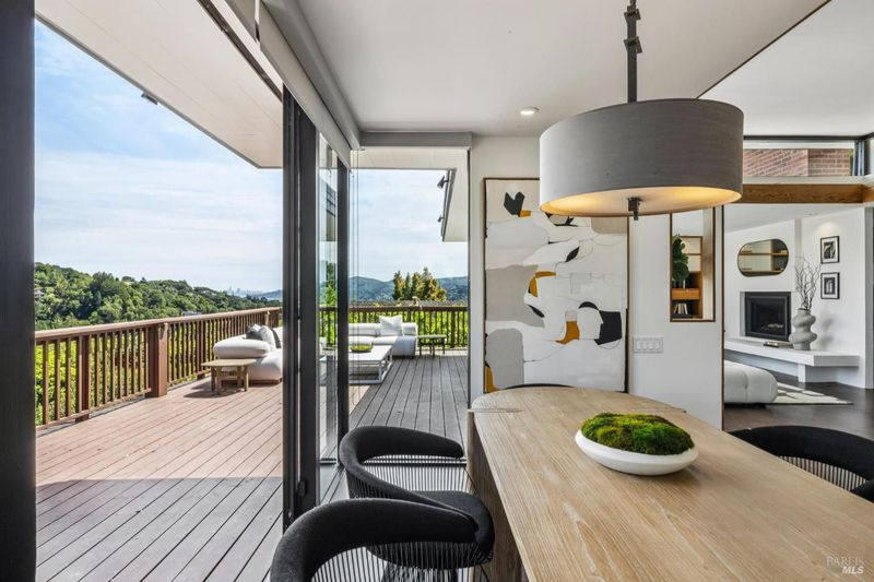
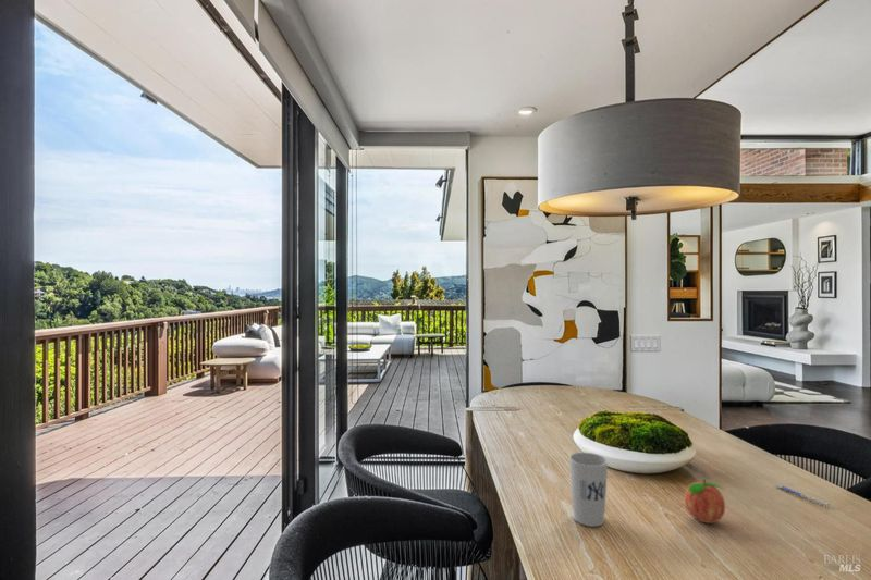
+ pen (801, 494)
+ fruit (704, 498)
+ cup (588, 489)
